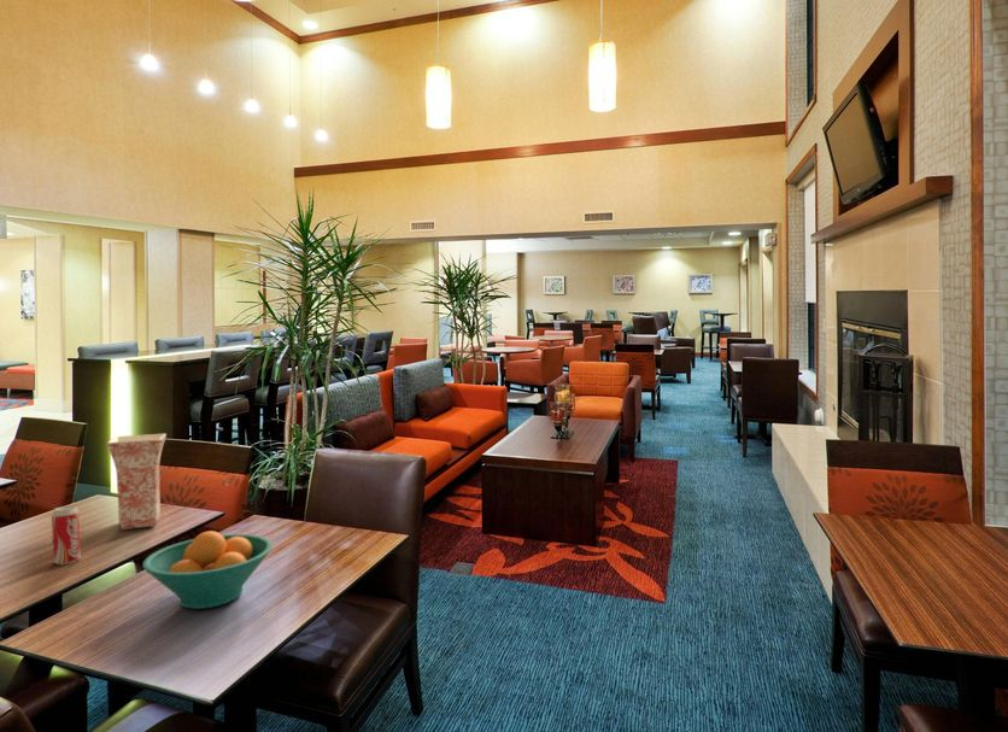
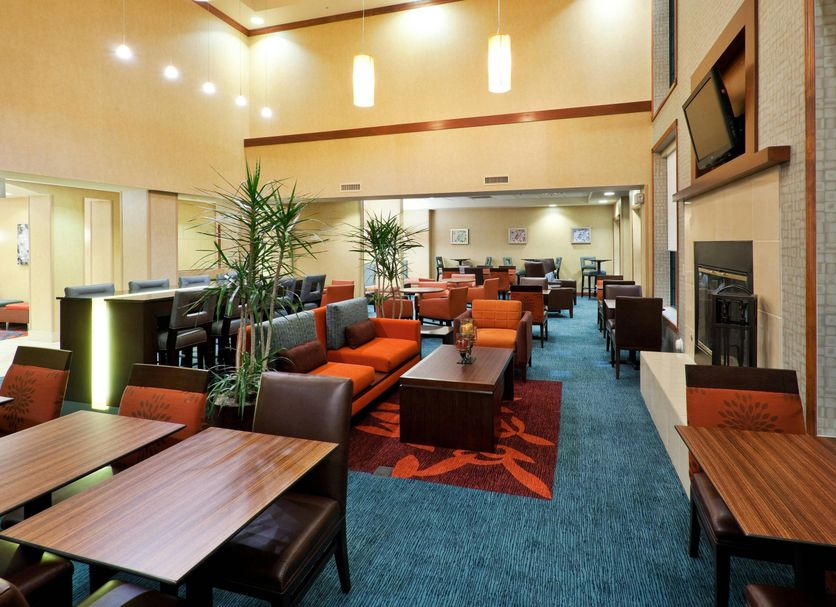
- beverage can (65, 534)
- fruit bowl (210, 564)
- vase (139, 480)
